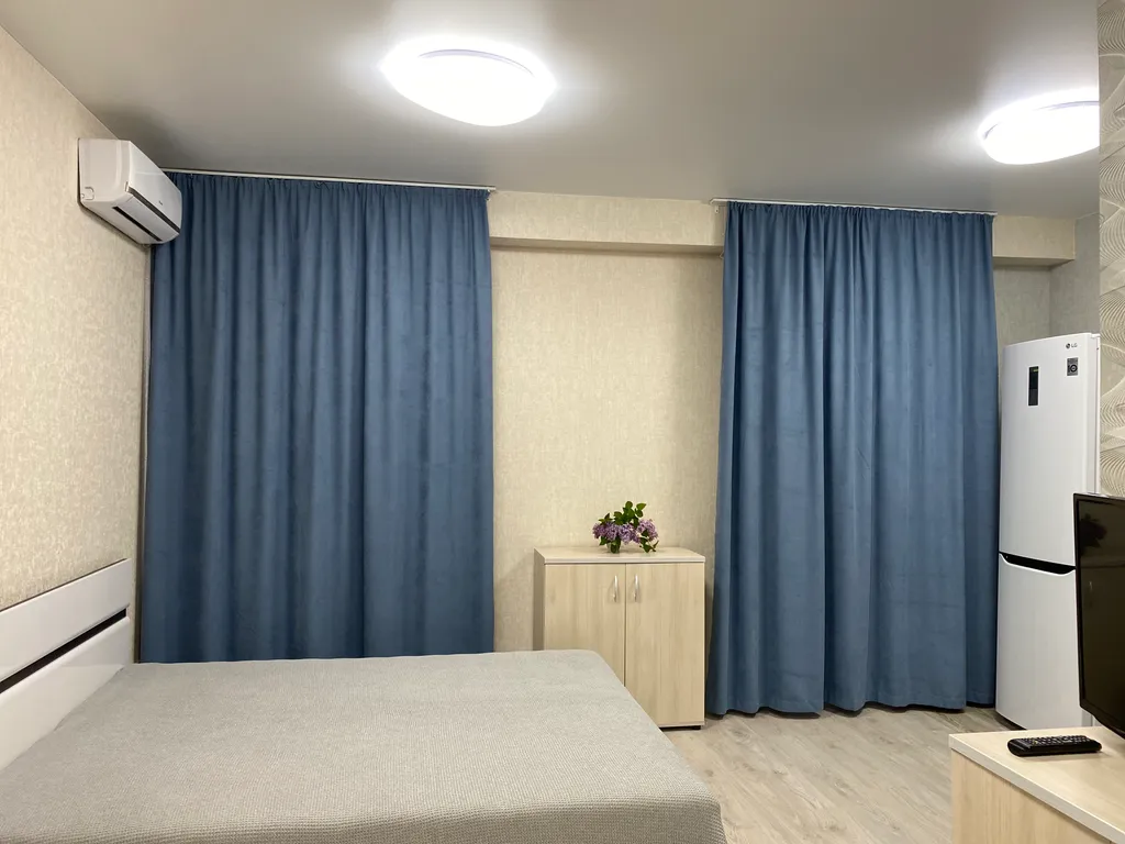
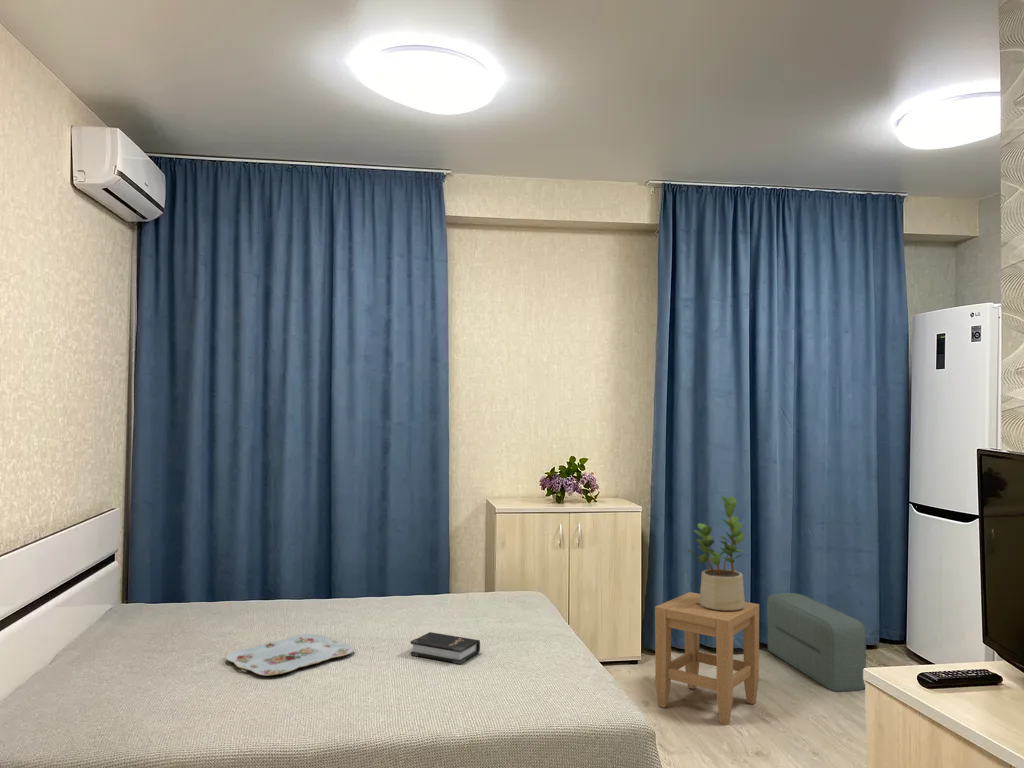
+ potted plant (714, 551)
+ pouf (813, 637)
+ stool (707, 654)
+ serving tray (291, 654)
+ hardback book (445, 646)
